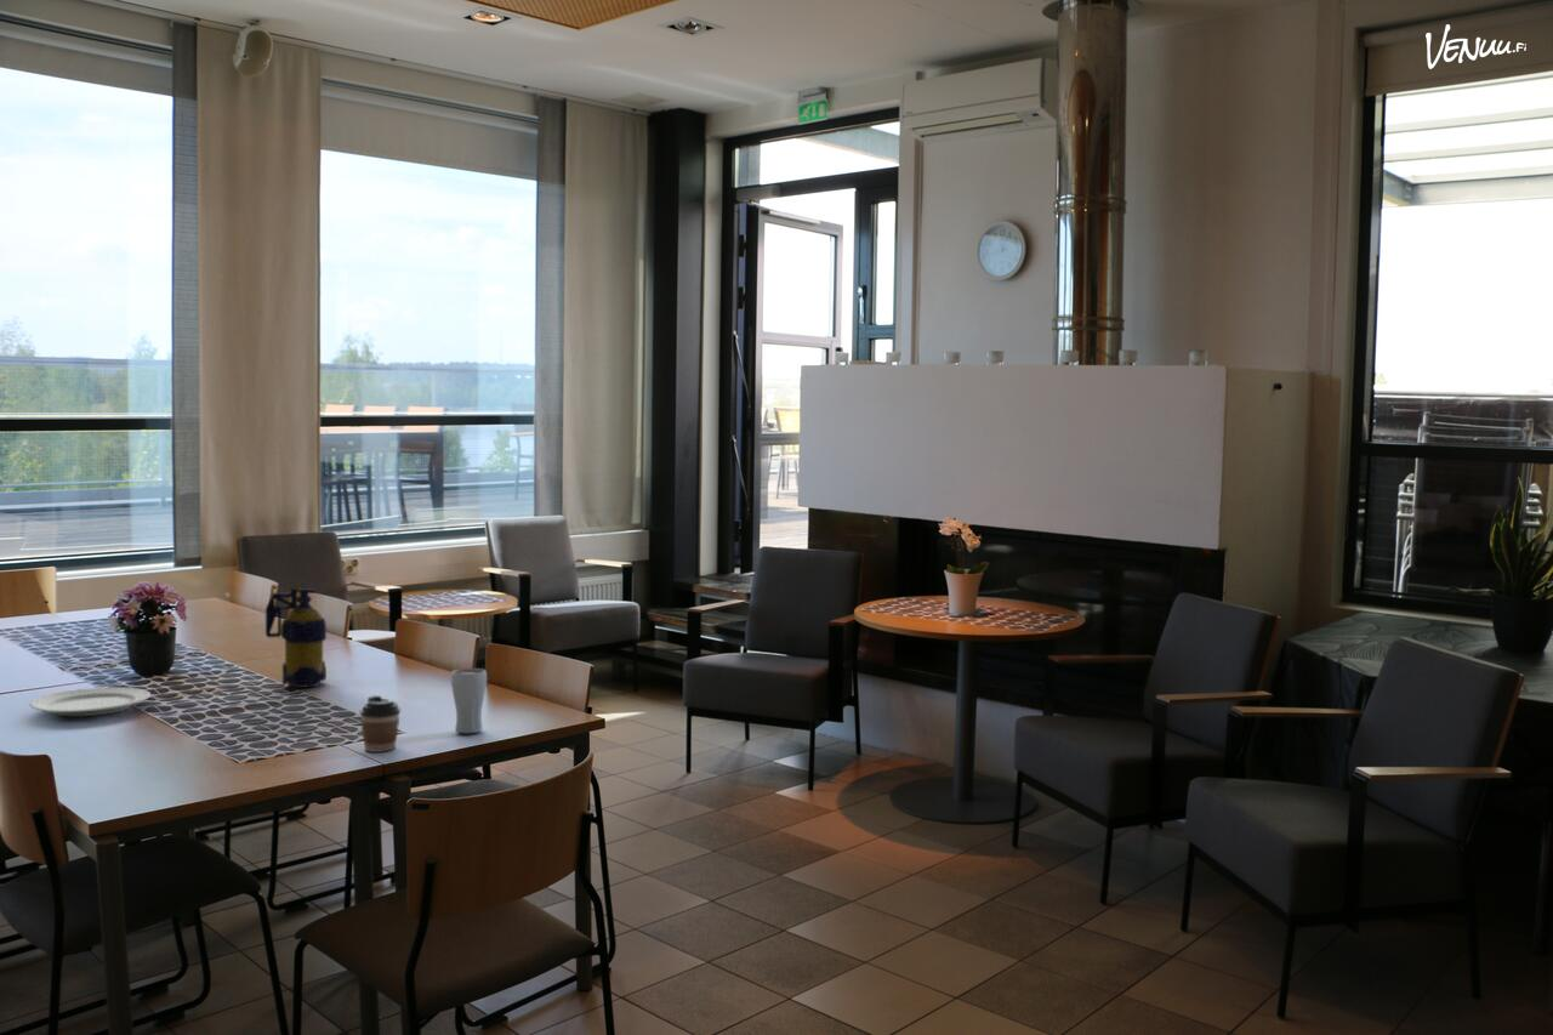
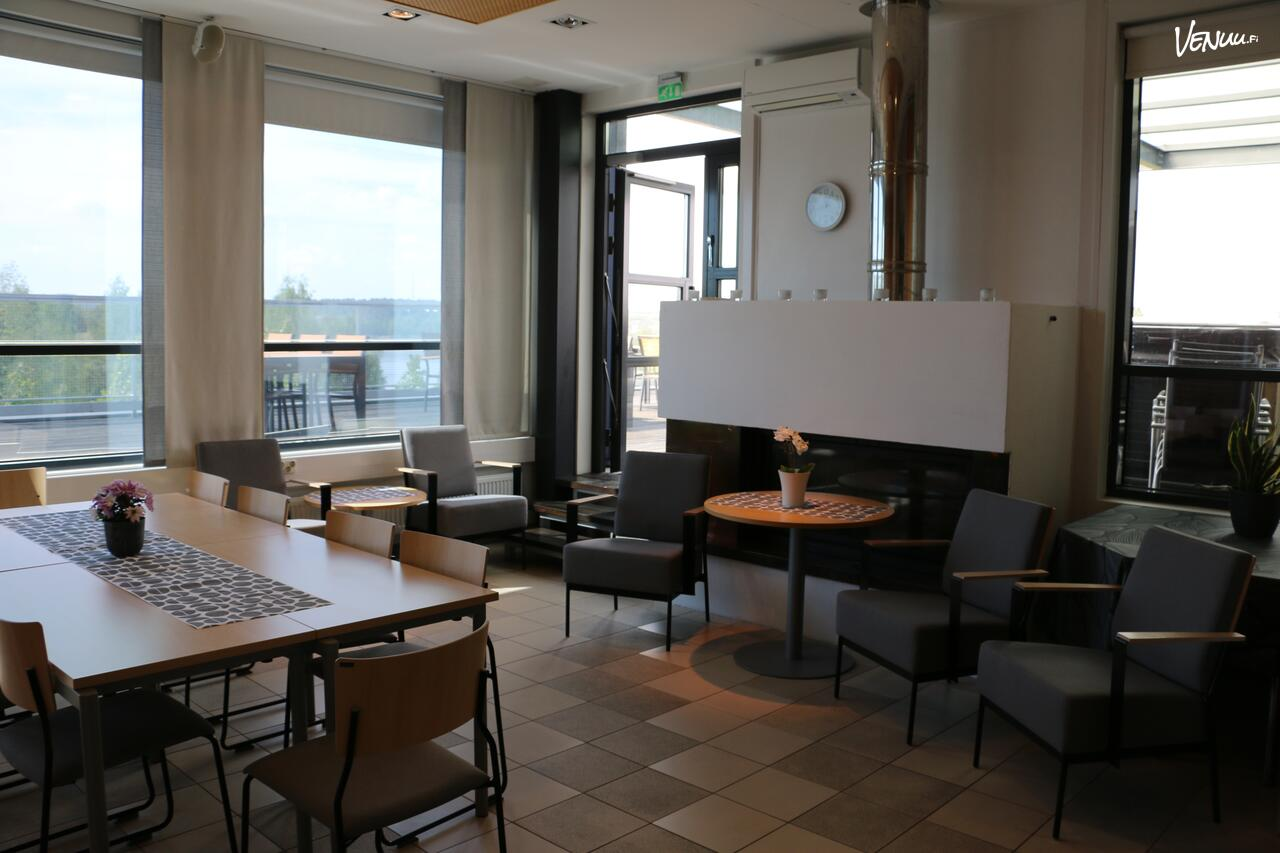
- coffee cup (380, 722)
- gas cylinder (296, 636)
- drinking glass (468, 701)
- chinaware (91, 703)
